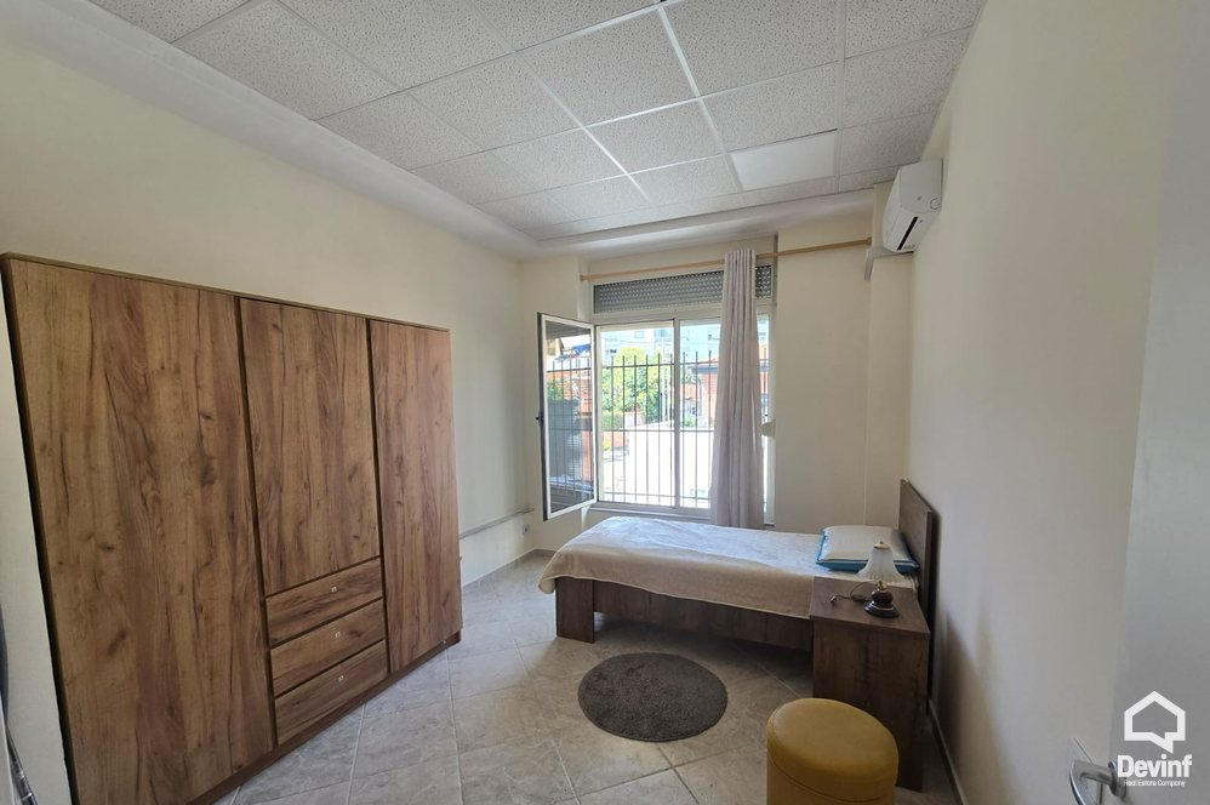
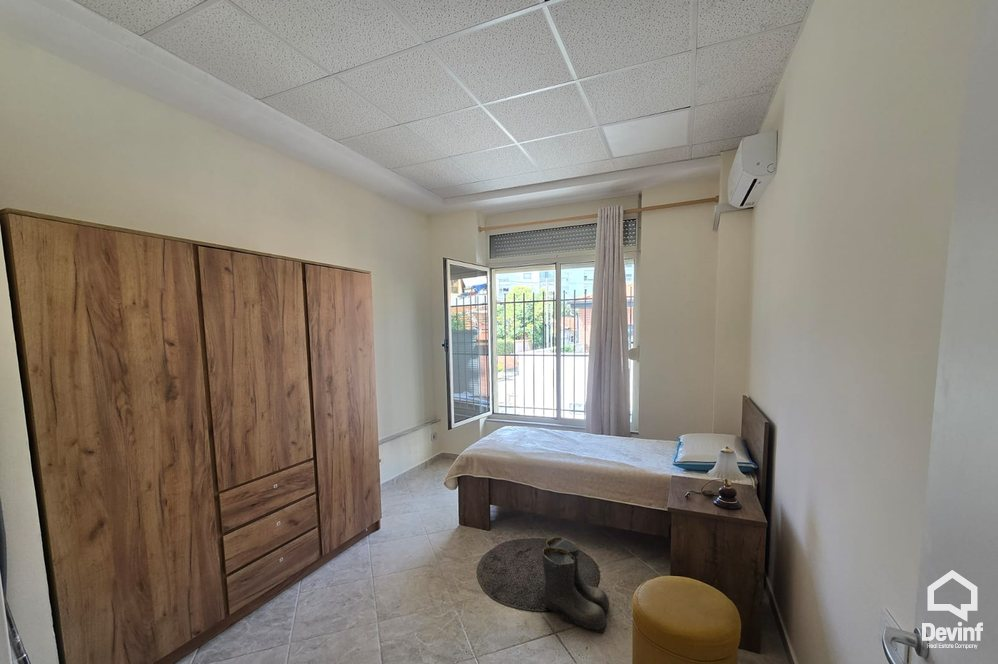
+ boots (575, 580)
